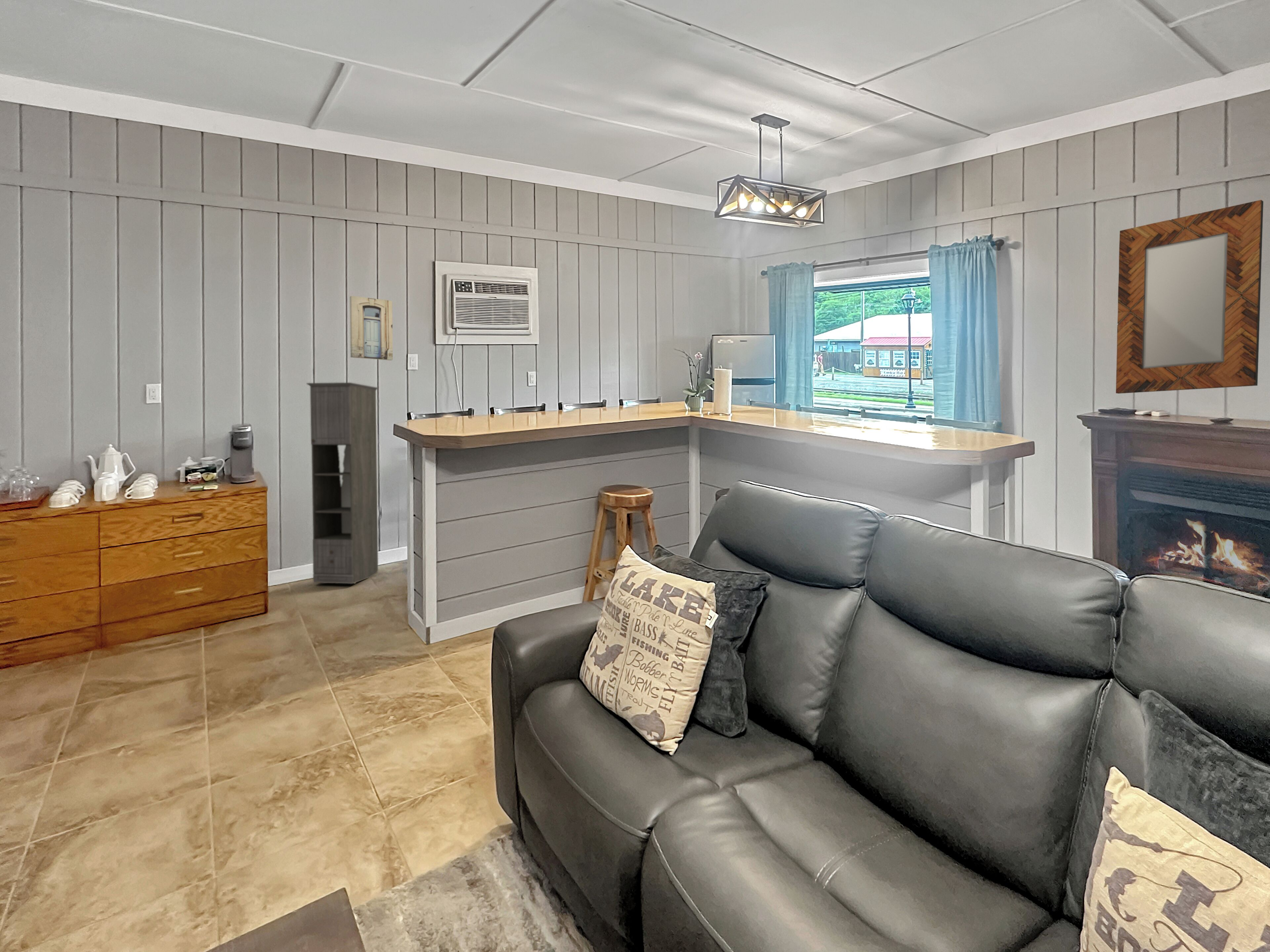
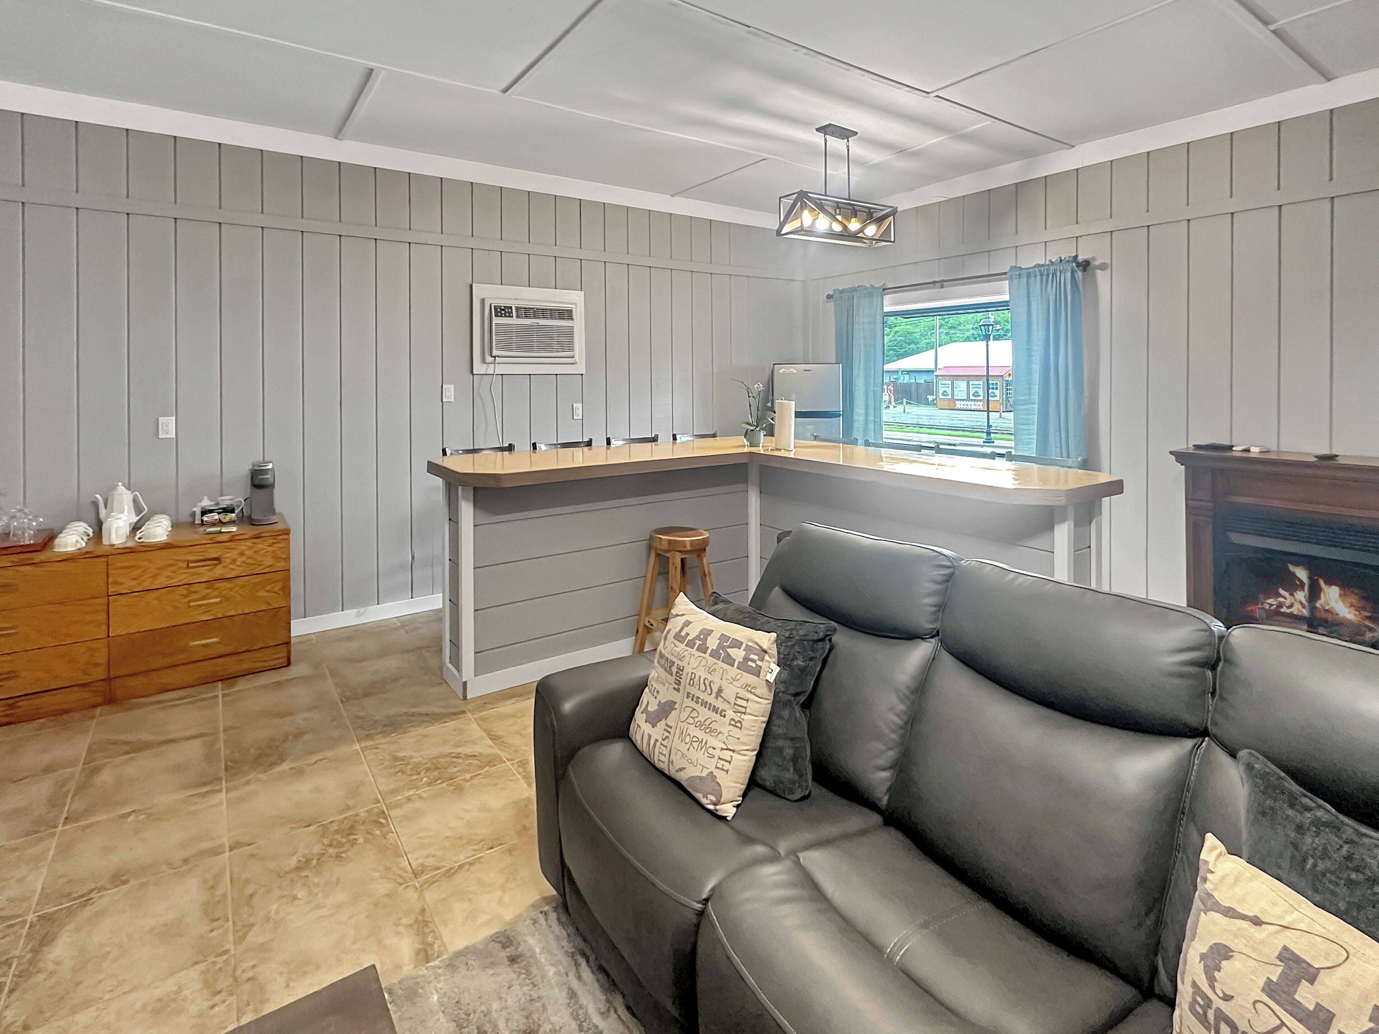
- wall art (371, 329)
- storage cabinet (345, 483)
- home mirror (1184, 303)
